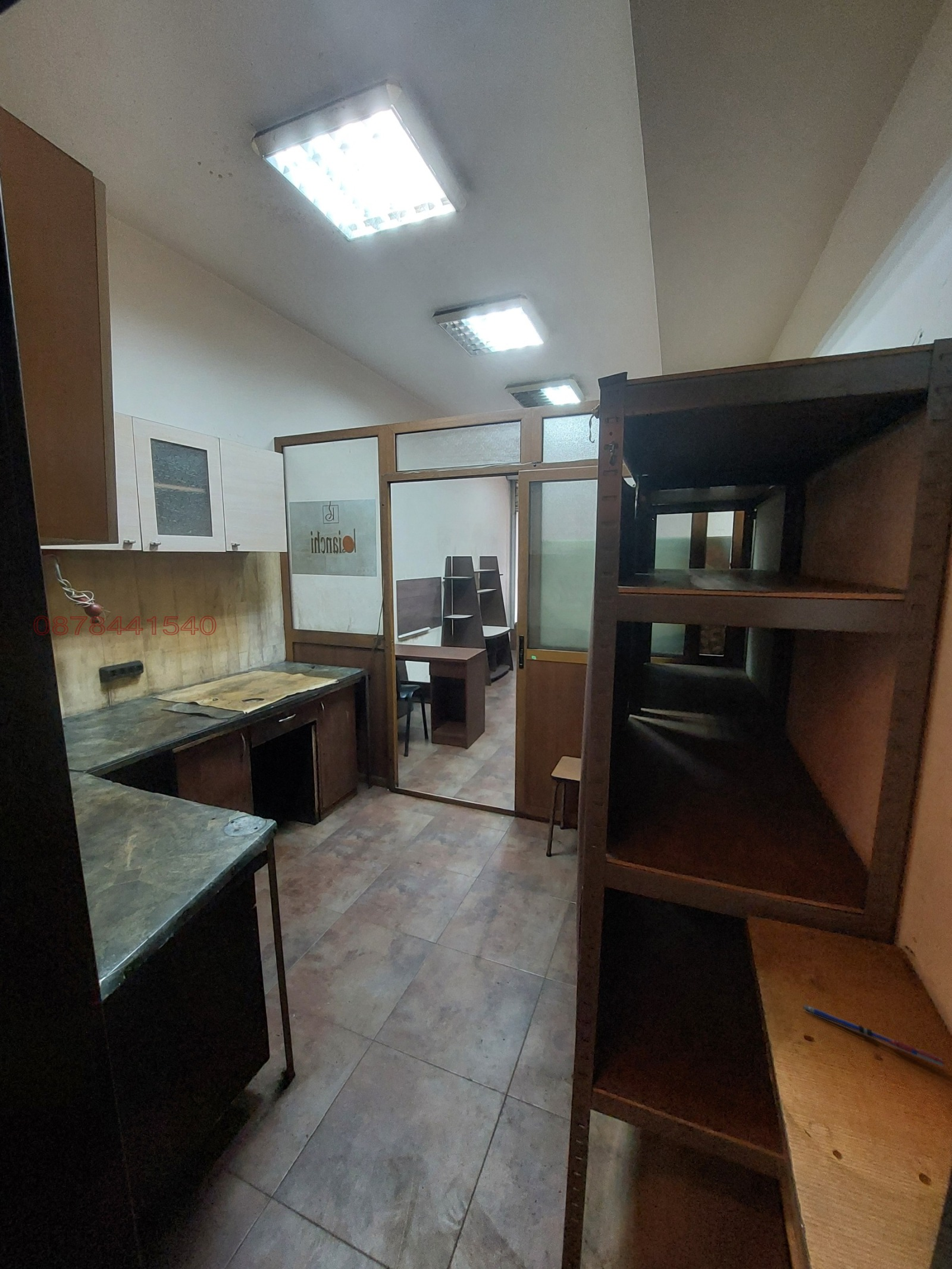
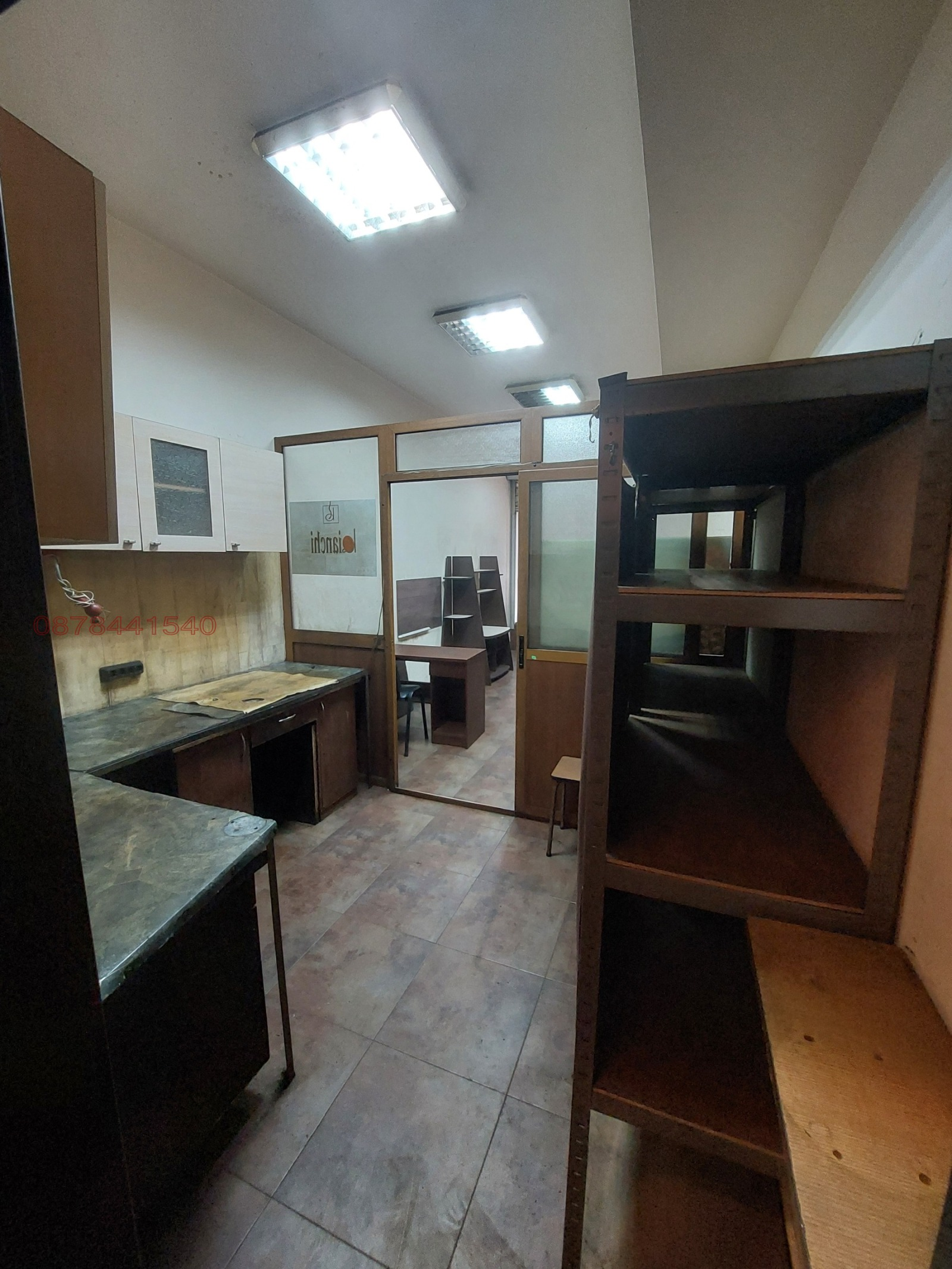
- pen (869, 1032)
